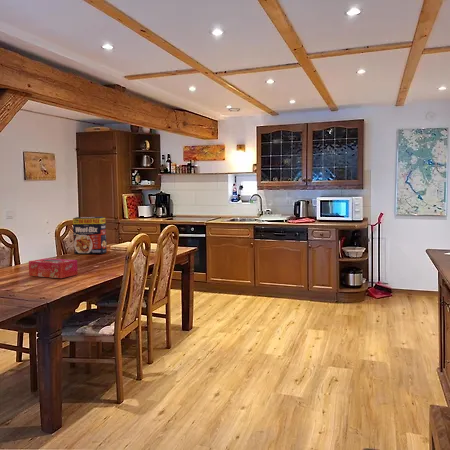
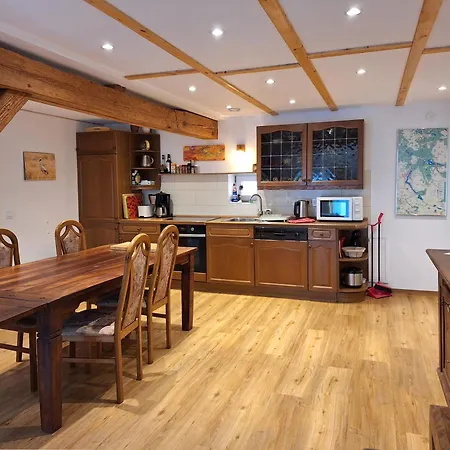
- cereal box (89, 235)
- tissue box (53, 267)
